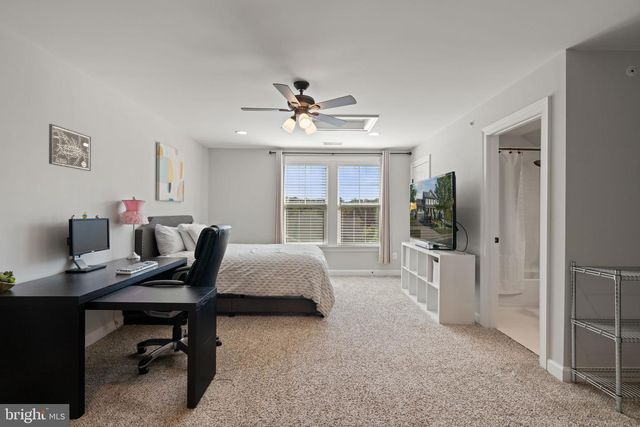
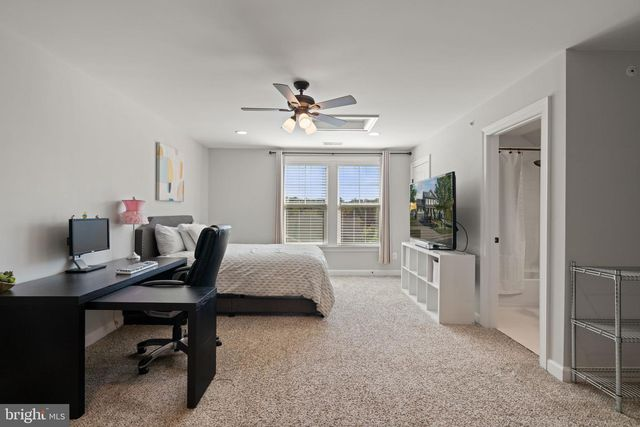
- wall art (71, 149)
